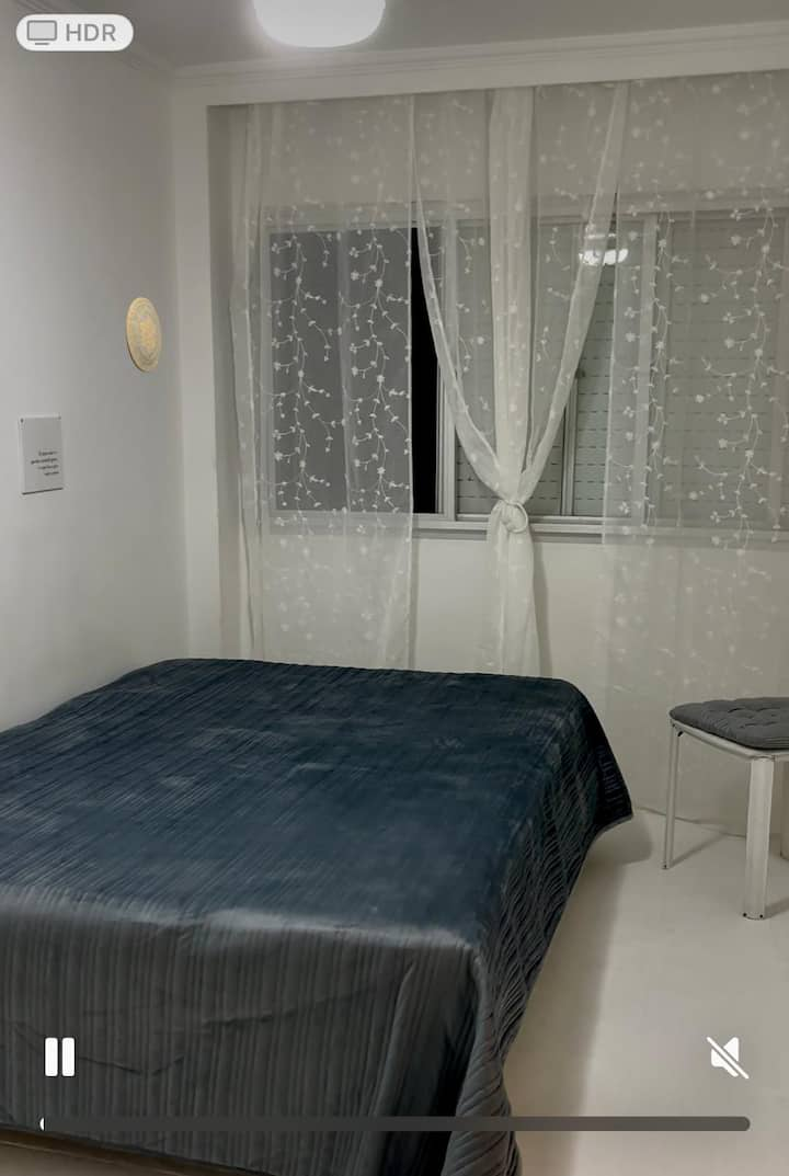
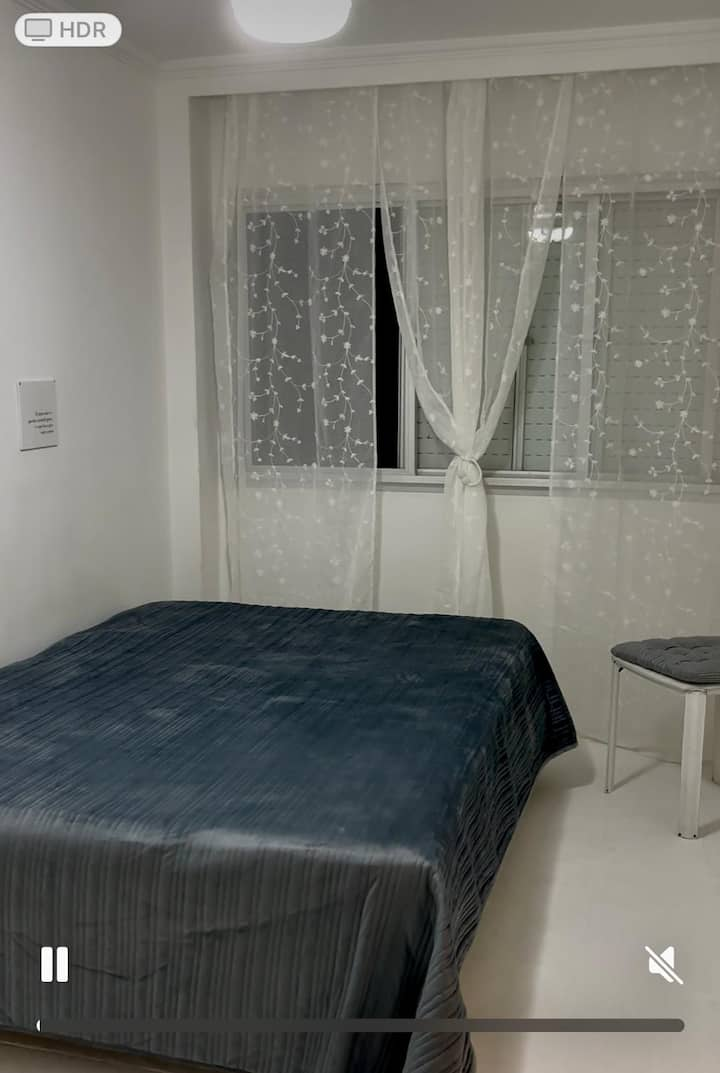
- decorative plate (146, 334)
